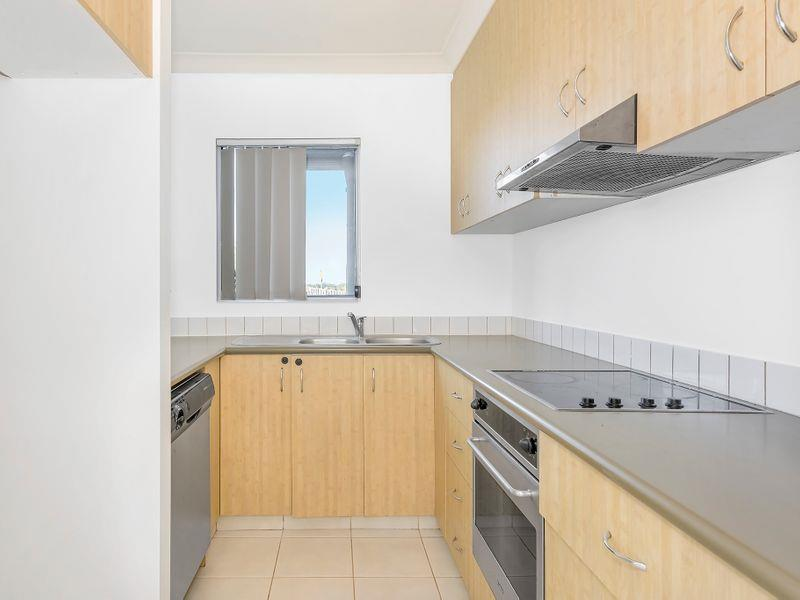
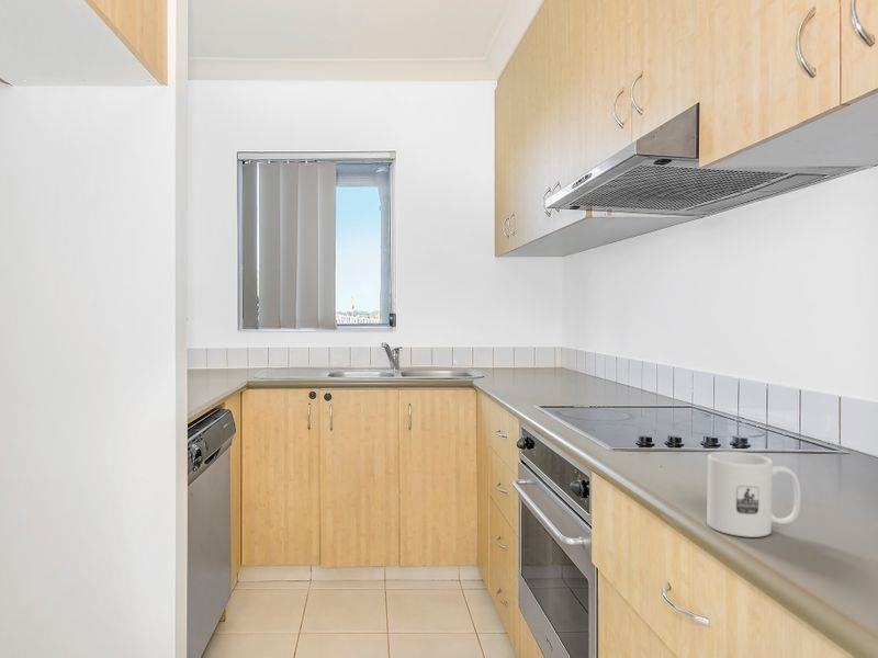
+ mug (753, 492)
